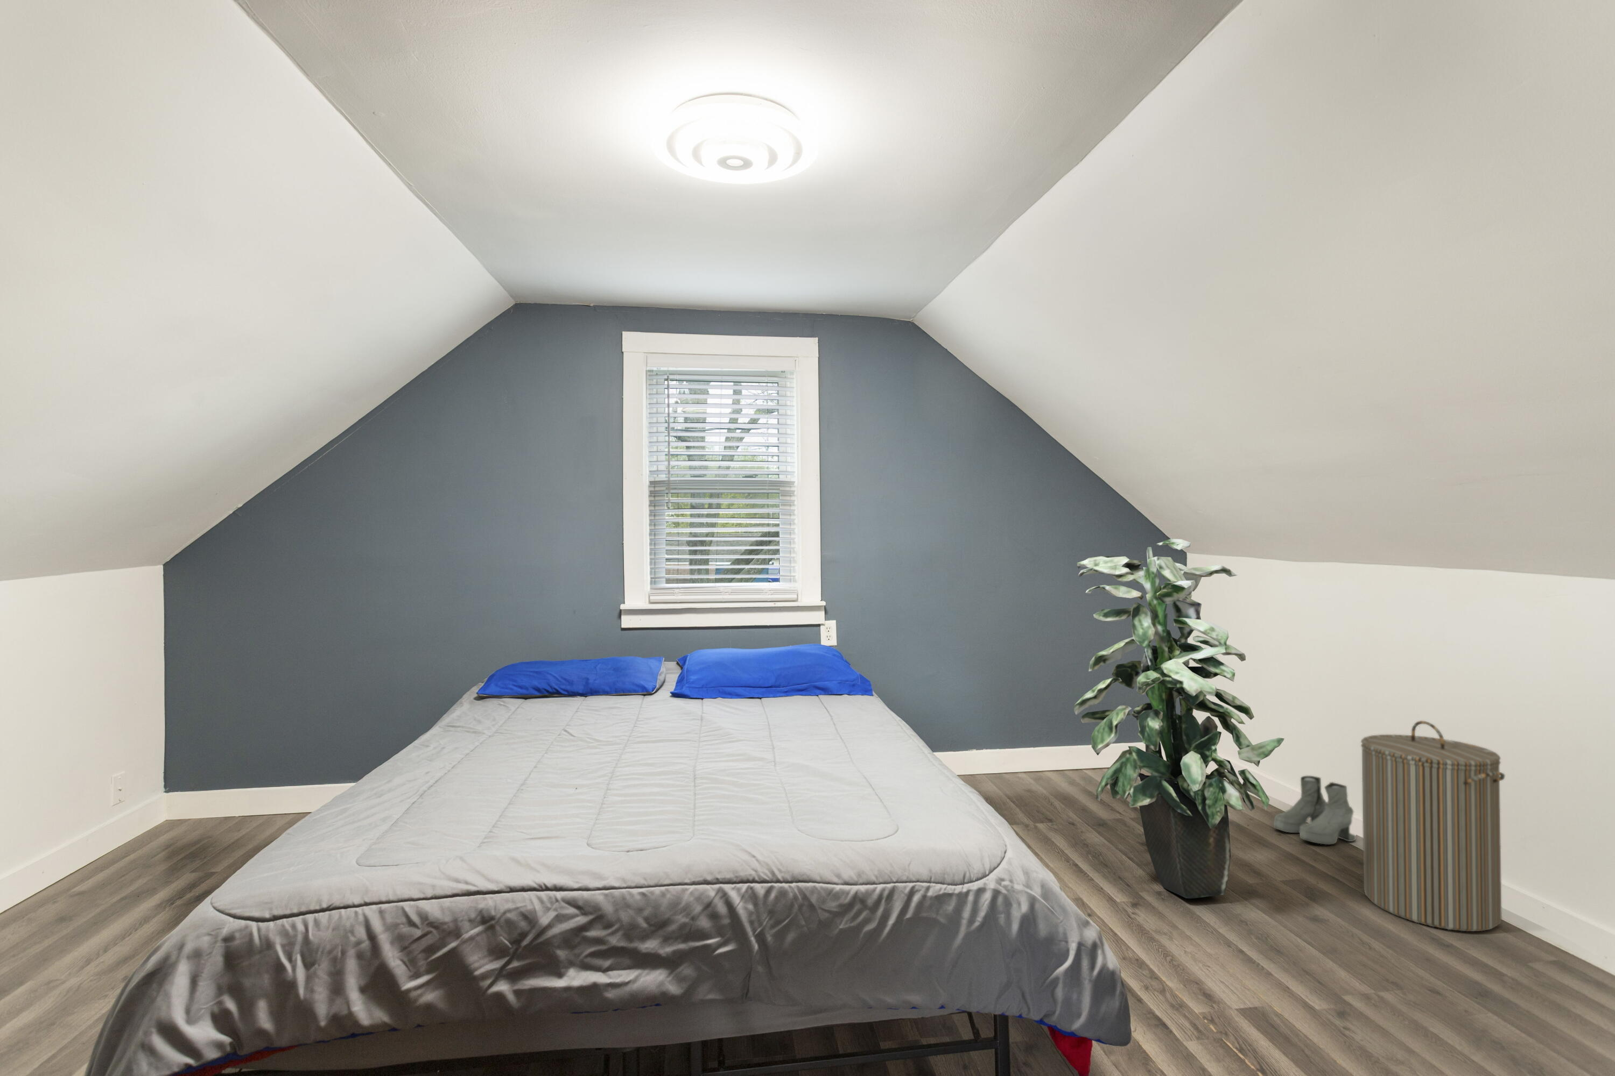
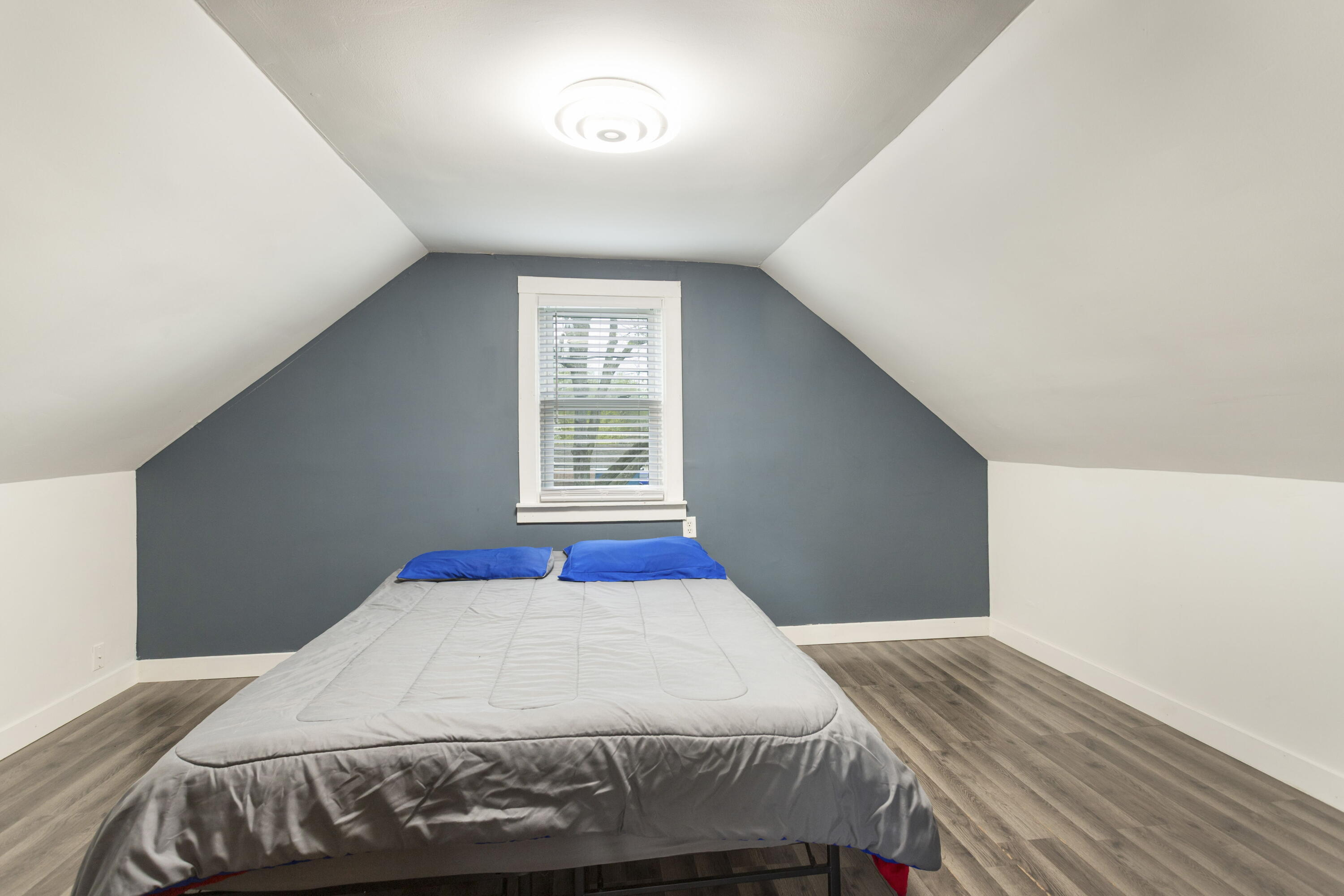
- boots (1315, 808)
- indoor plant (1168, 712)
- laundry hamper (1429, 813)
